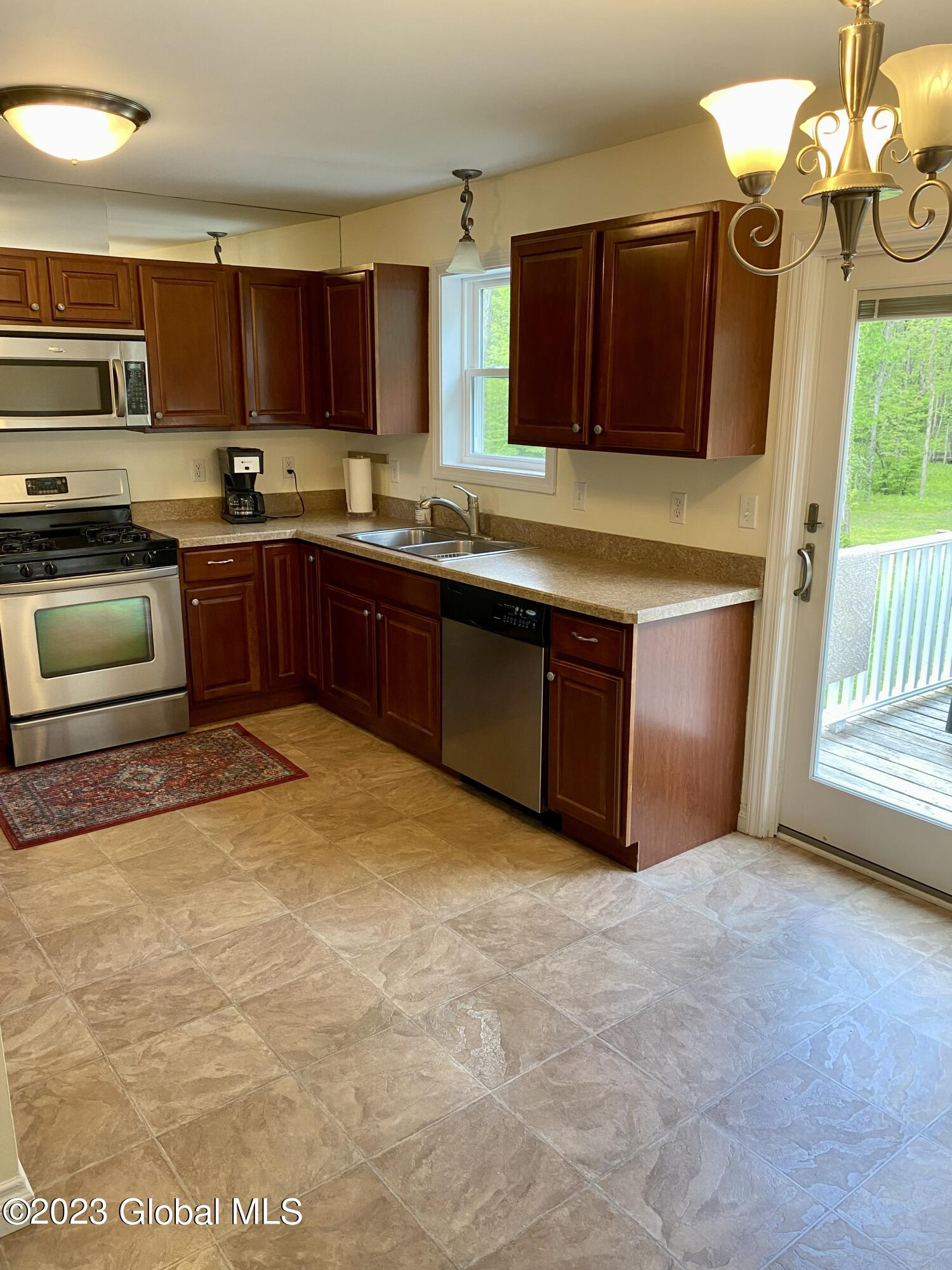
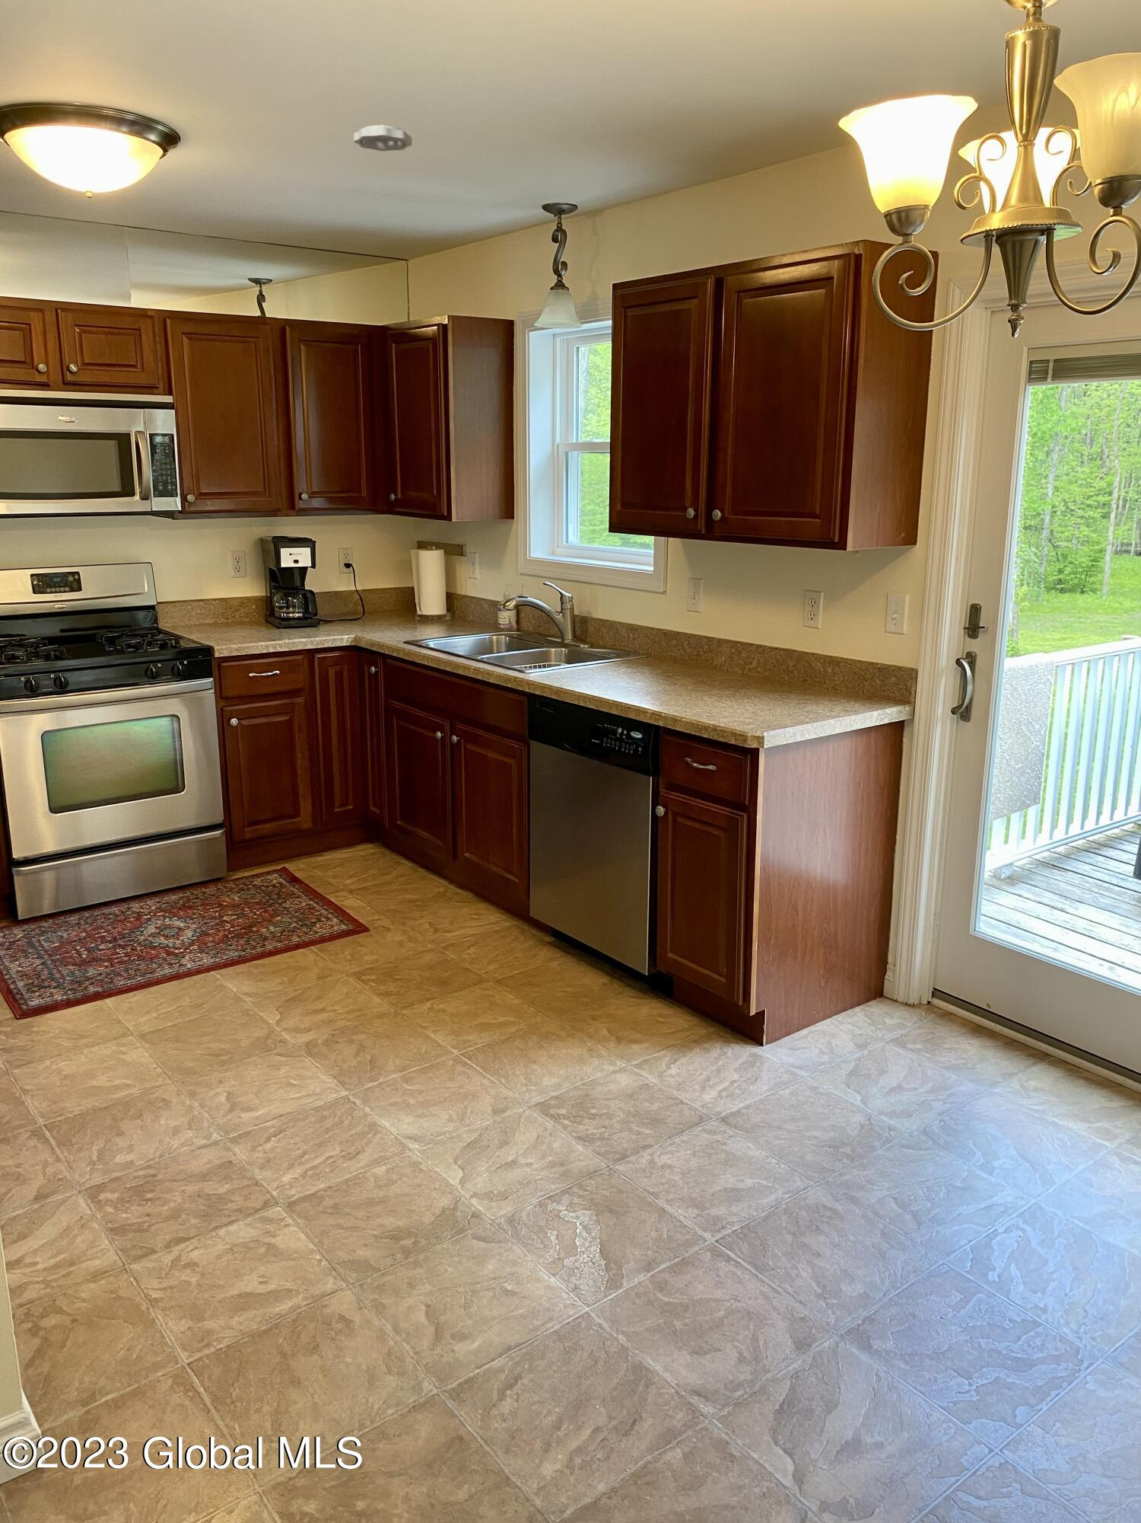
+ smoke detector (382, 134)
